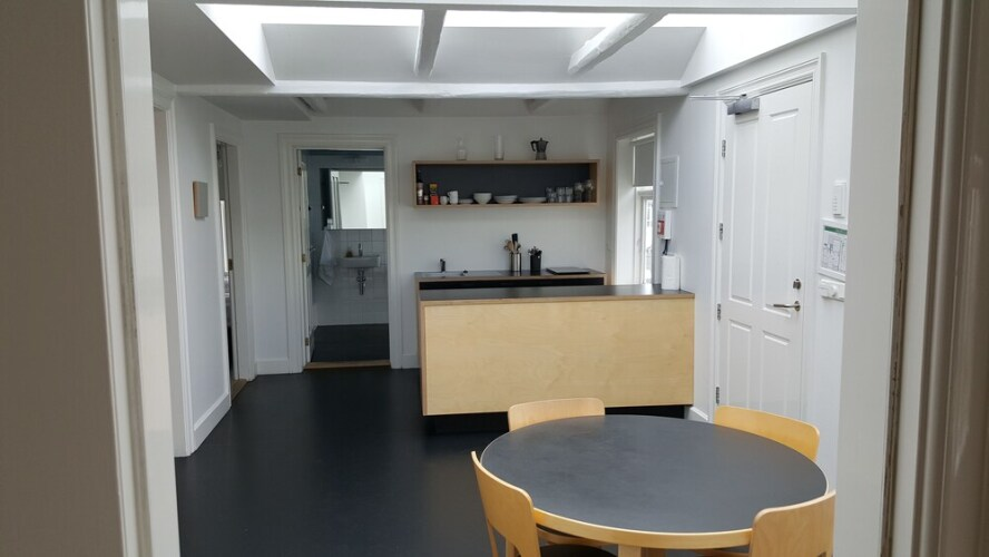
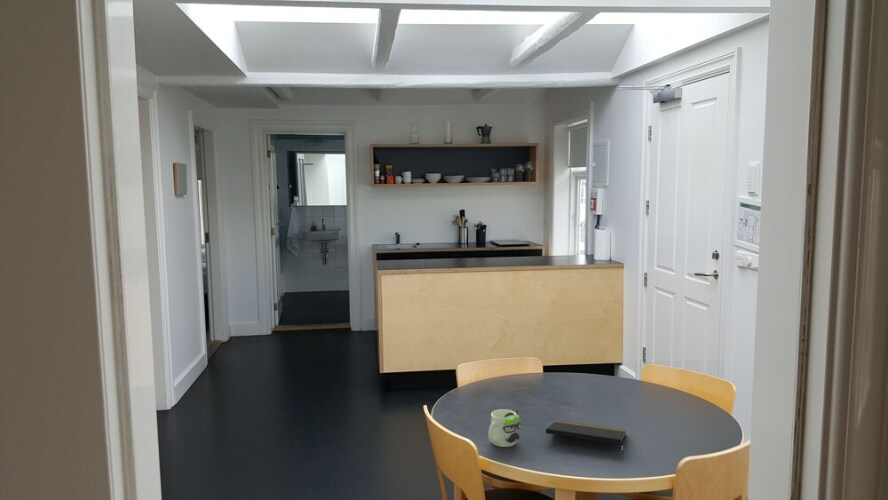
+ mug (502, 426)
+ notepad (586, 431)
